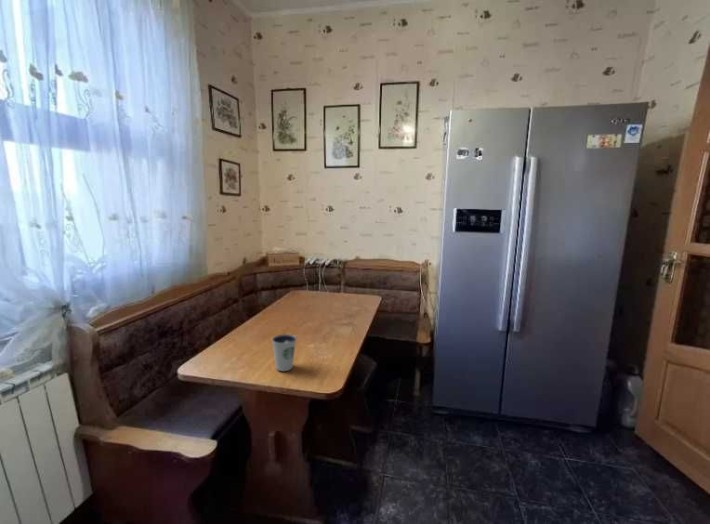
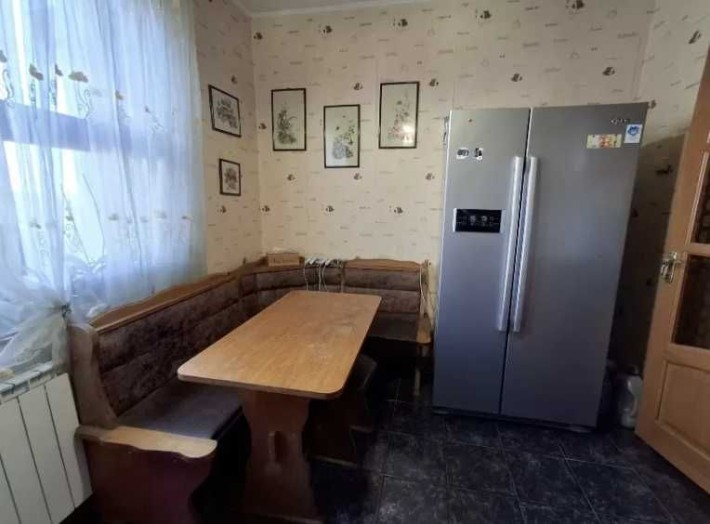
- dixie cup (284, 353)
